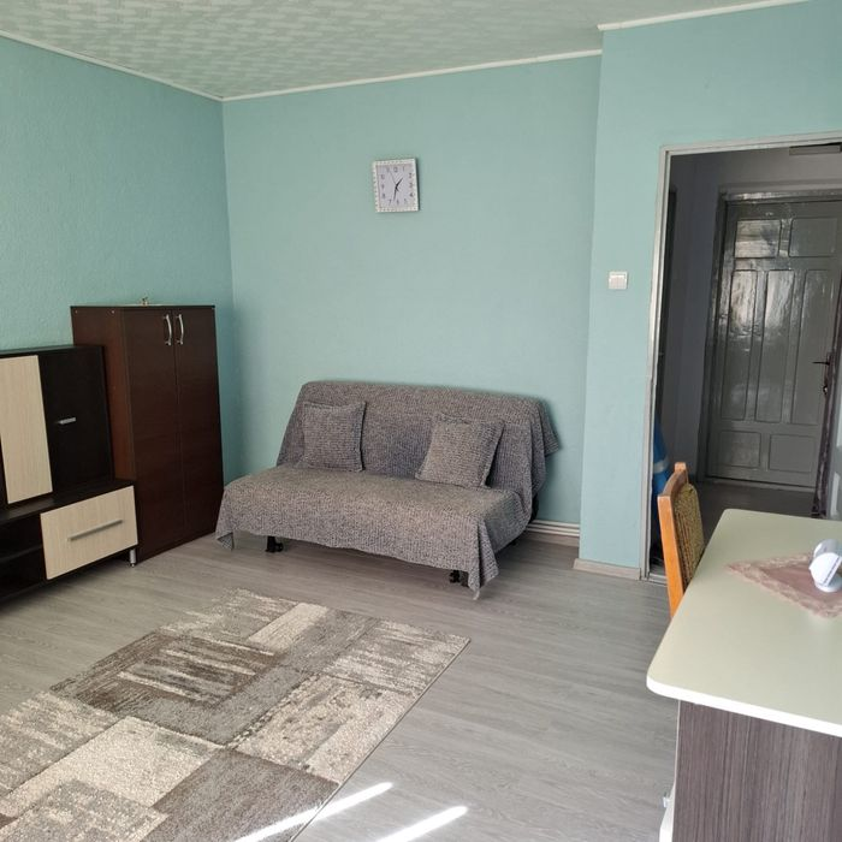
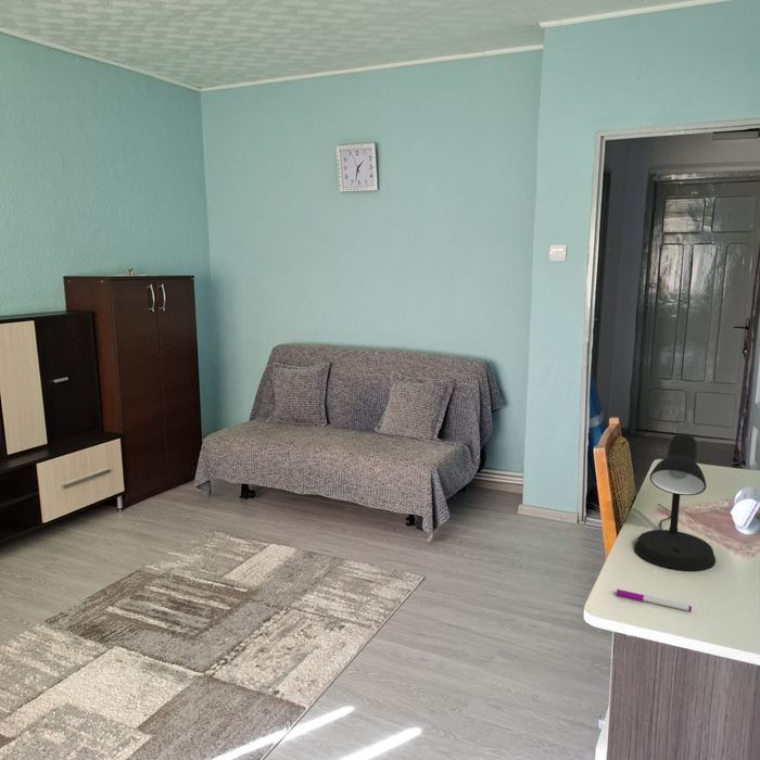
+ desk lamp (675, 480)
+ pen (653, 599)
